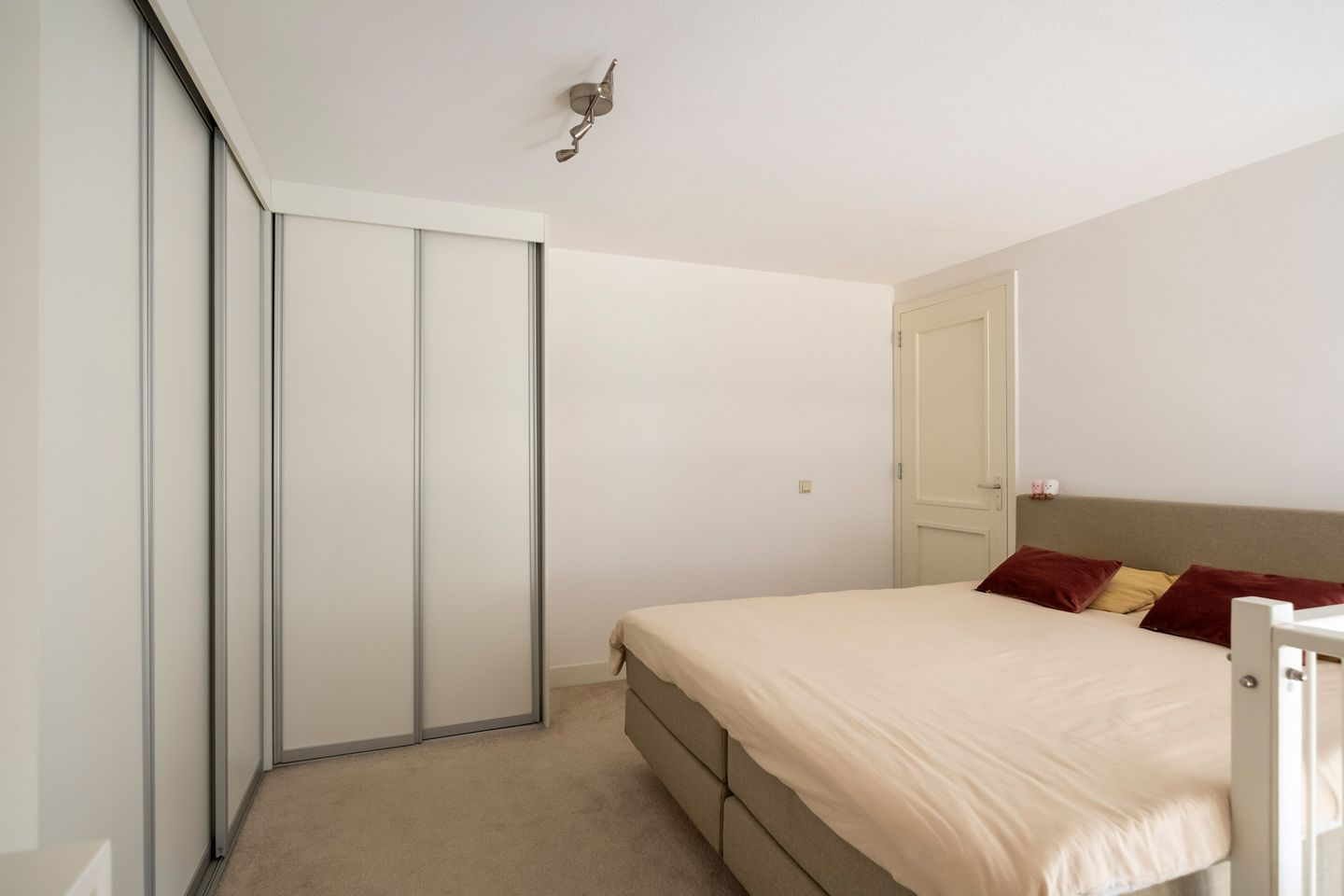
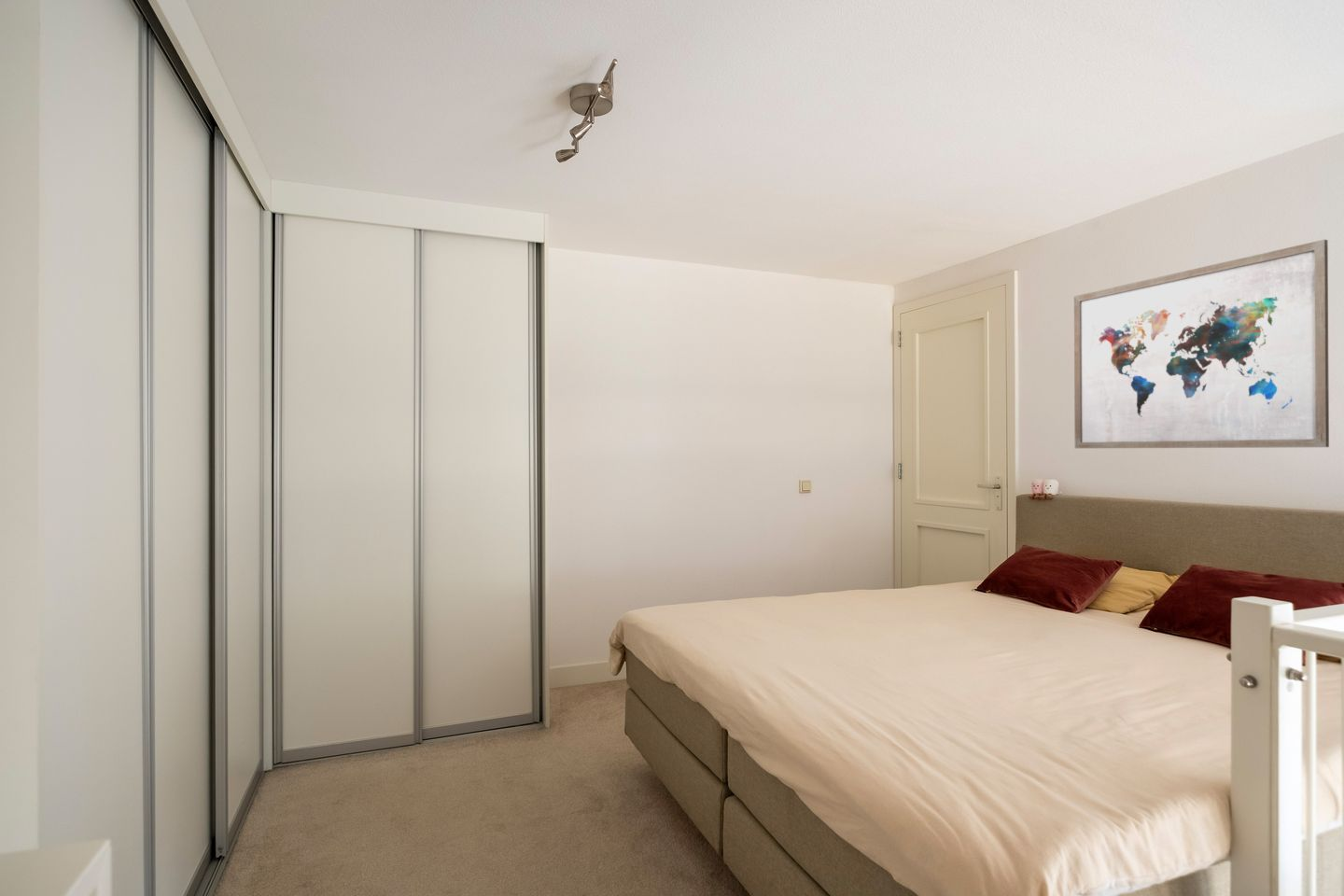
+ wall art (1182, 359)
